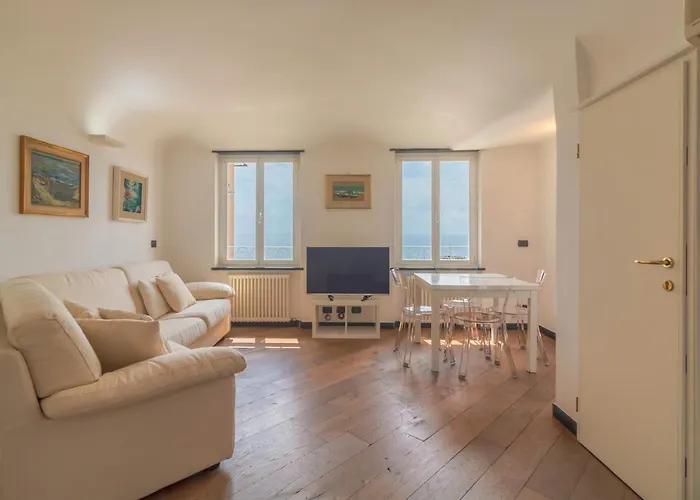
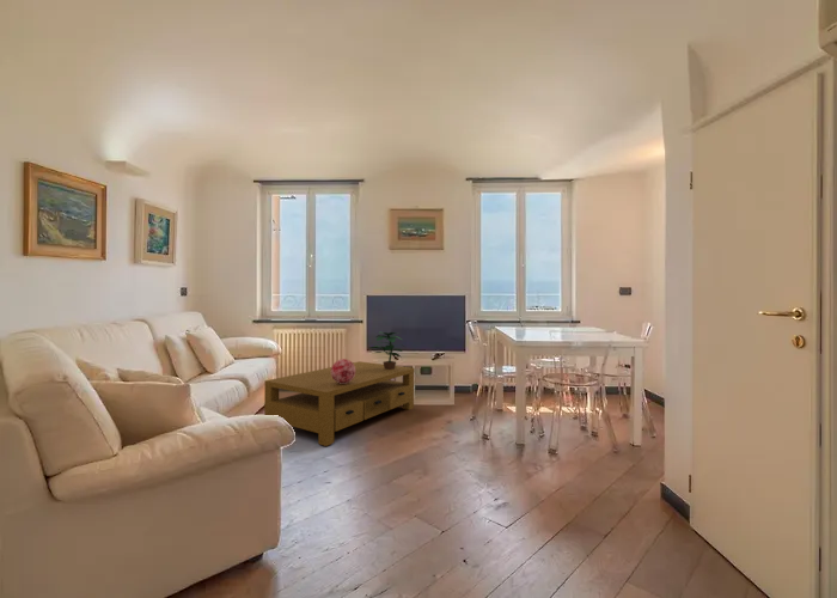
+ potted plant (386, 349)
+ decorative sphere (343, 371)
+ coffee table (347, 396)
